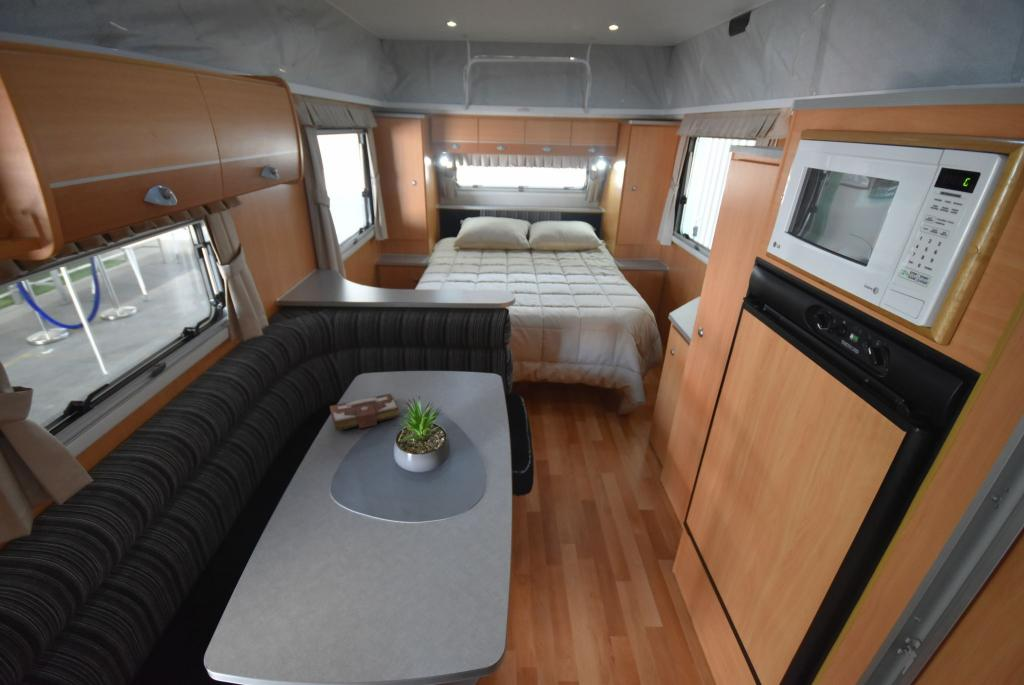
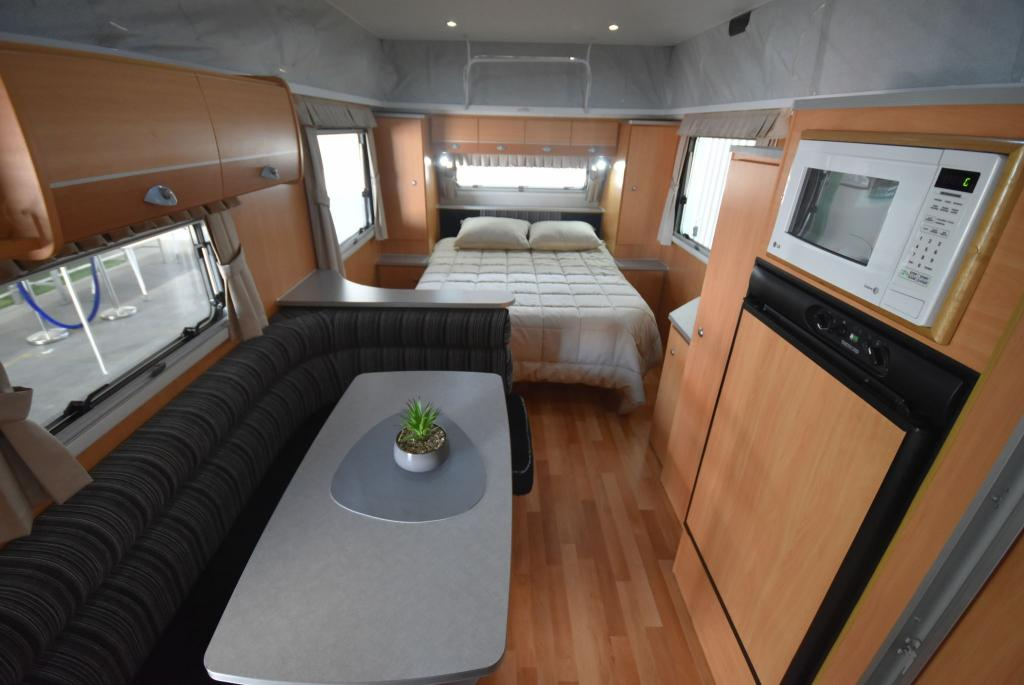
- book (364, 410)
